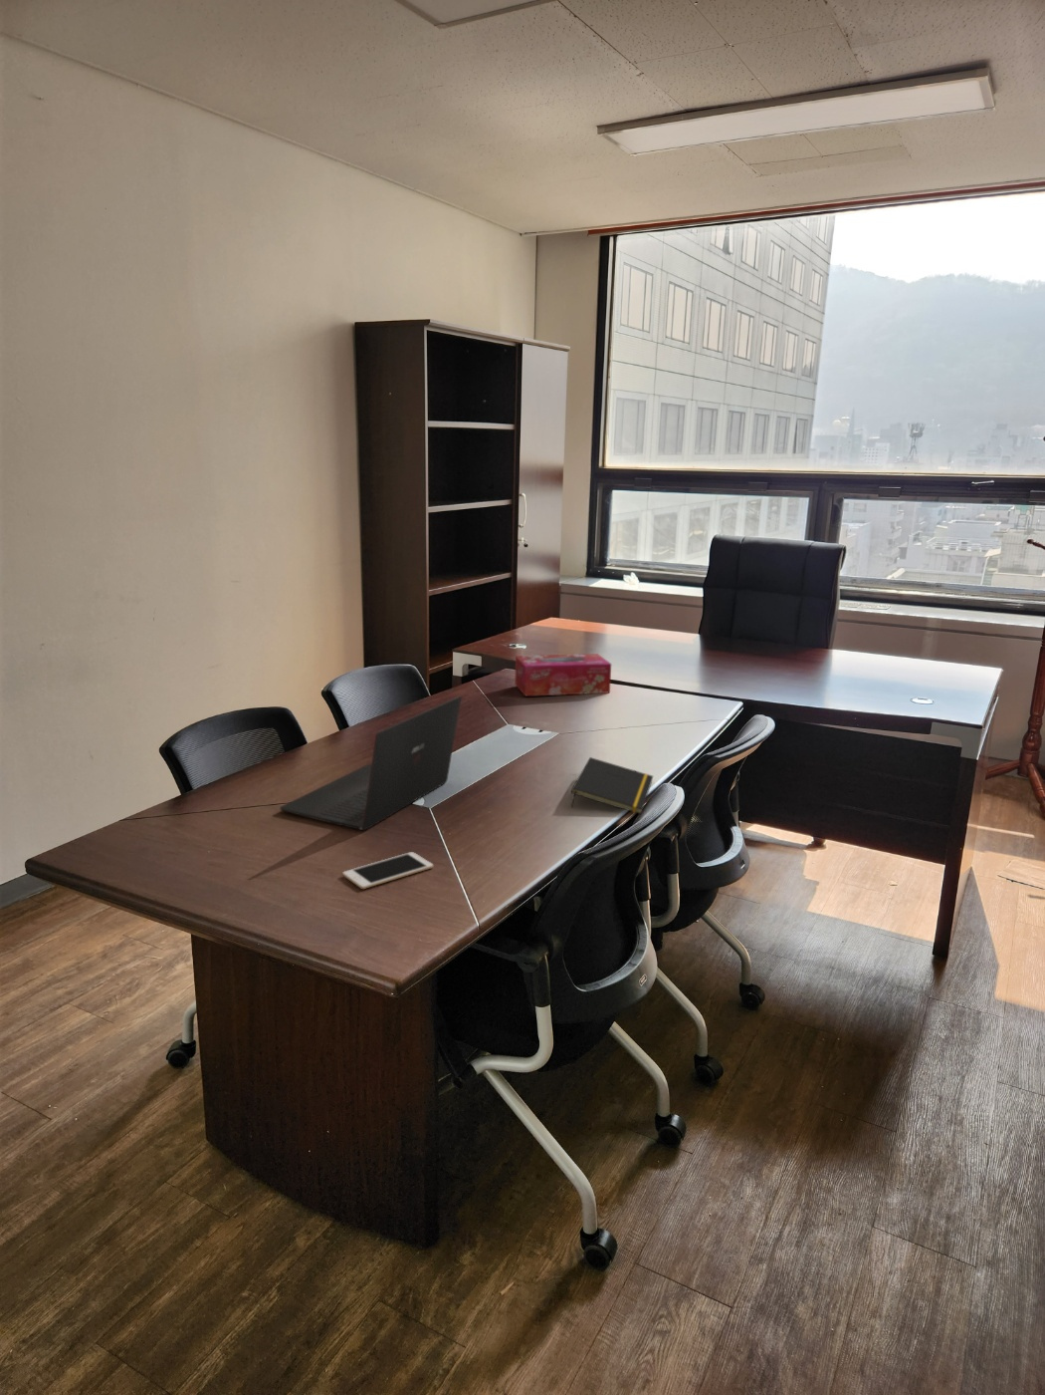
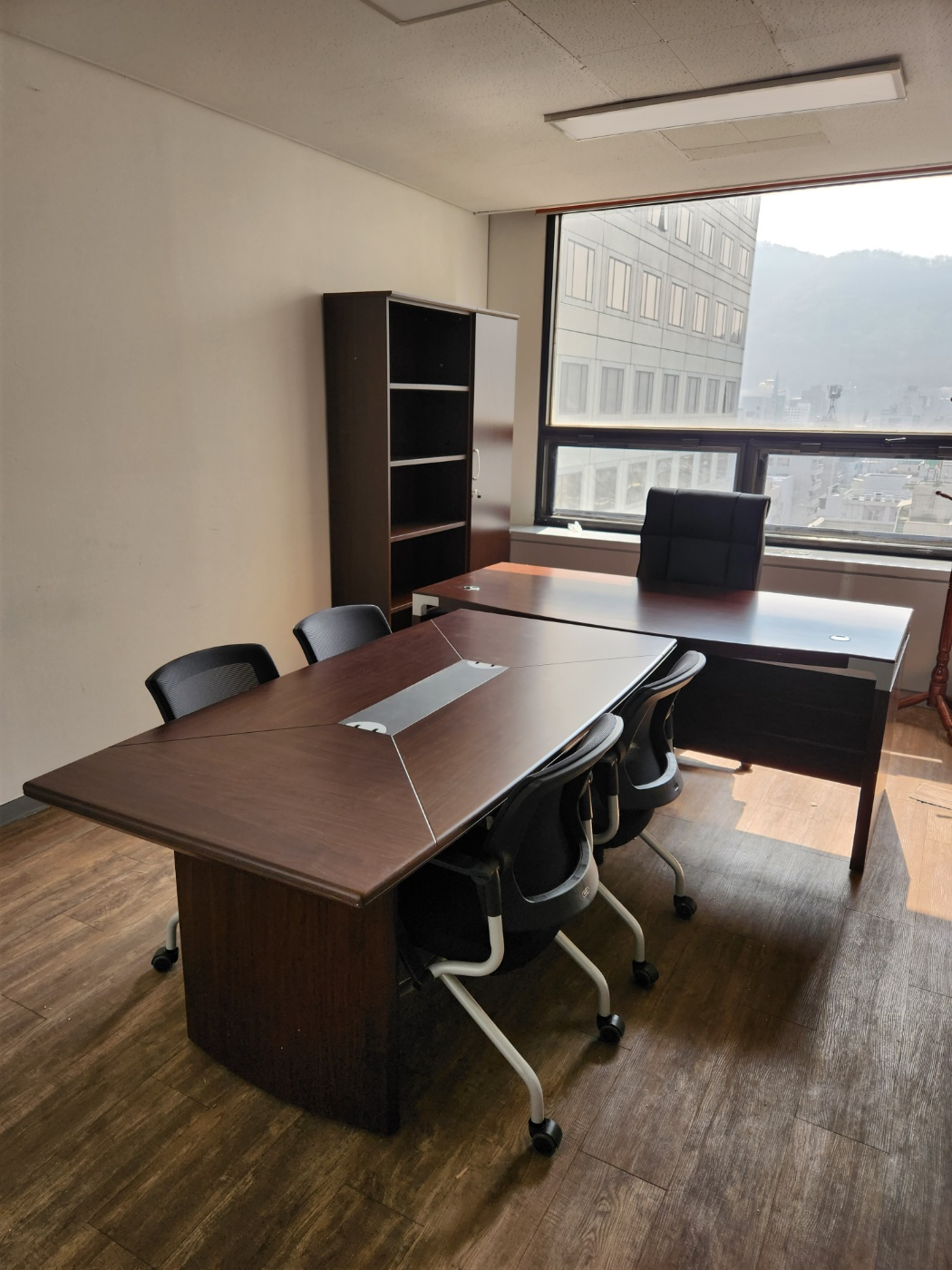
- cell phone (389, 870)
- tissue box (562, 673)
- notepad (614, 784)
- laptop (373, 751)
